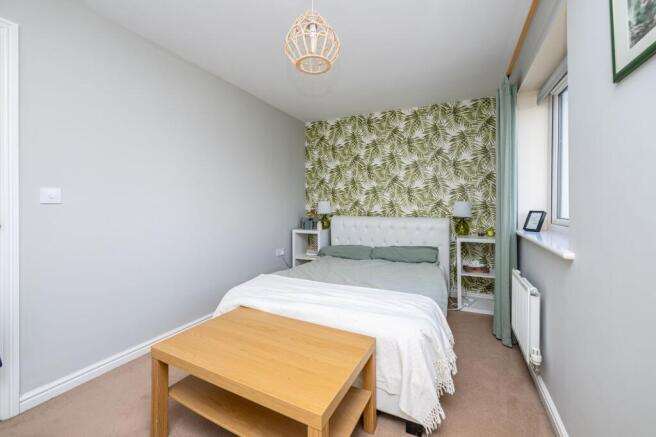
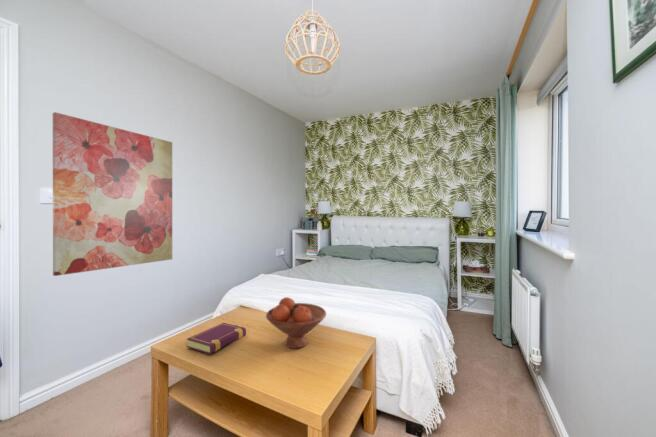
+ book (218, 336)
+ fruit bowl (296, 321)
+ wall art (122, 198)
